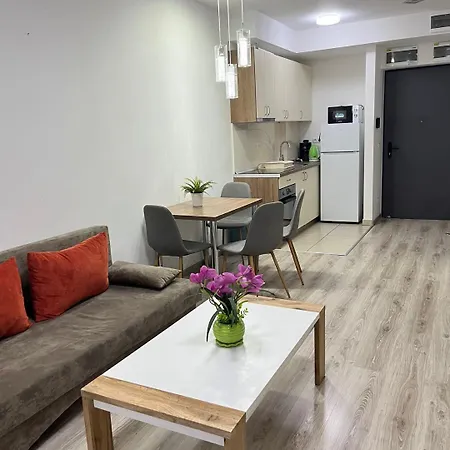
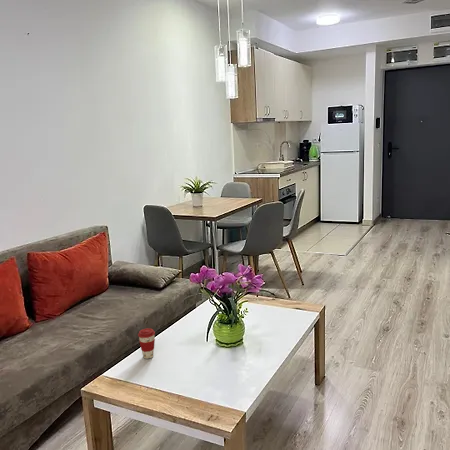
+ coffee cup (147, 343)
